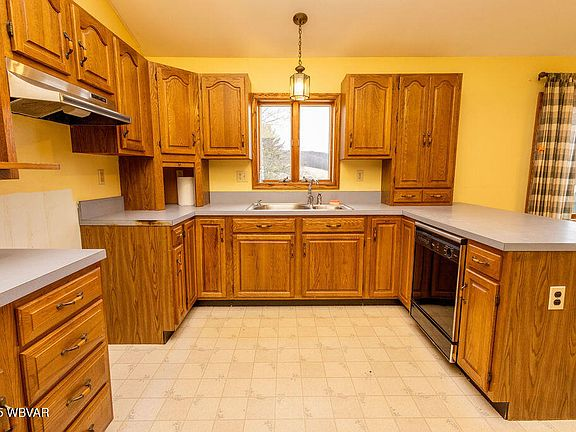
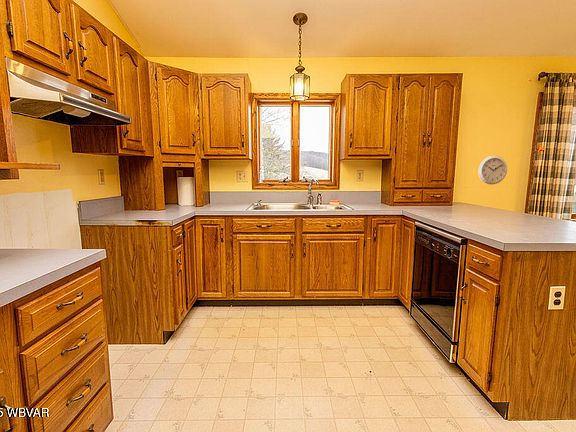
+ wall clock (493, 170)
